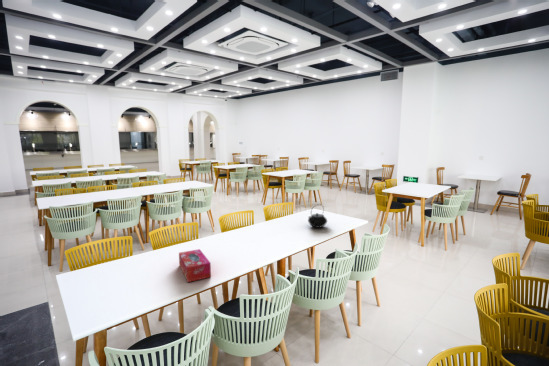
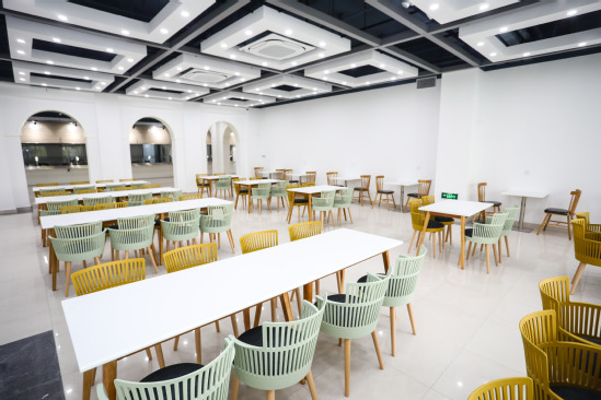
- teapot (316, 216)
- tissue box (194, 264)
